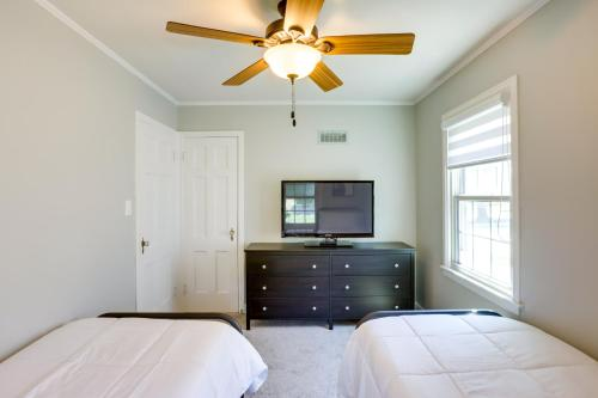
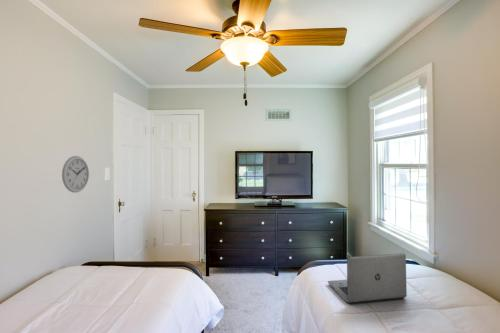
+ wall clock (77, 174)
+ laptop (364, 269)
